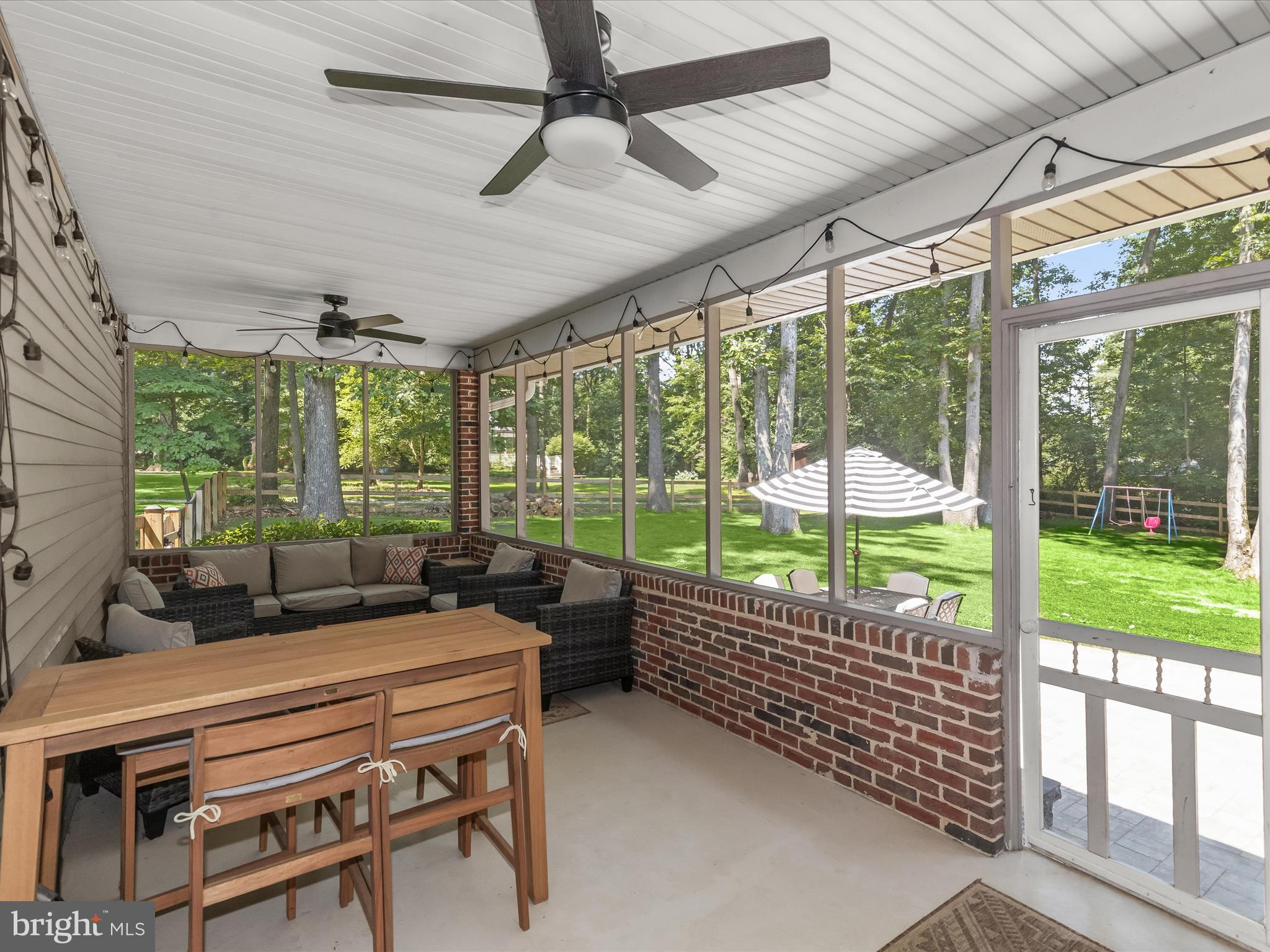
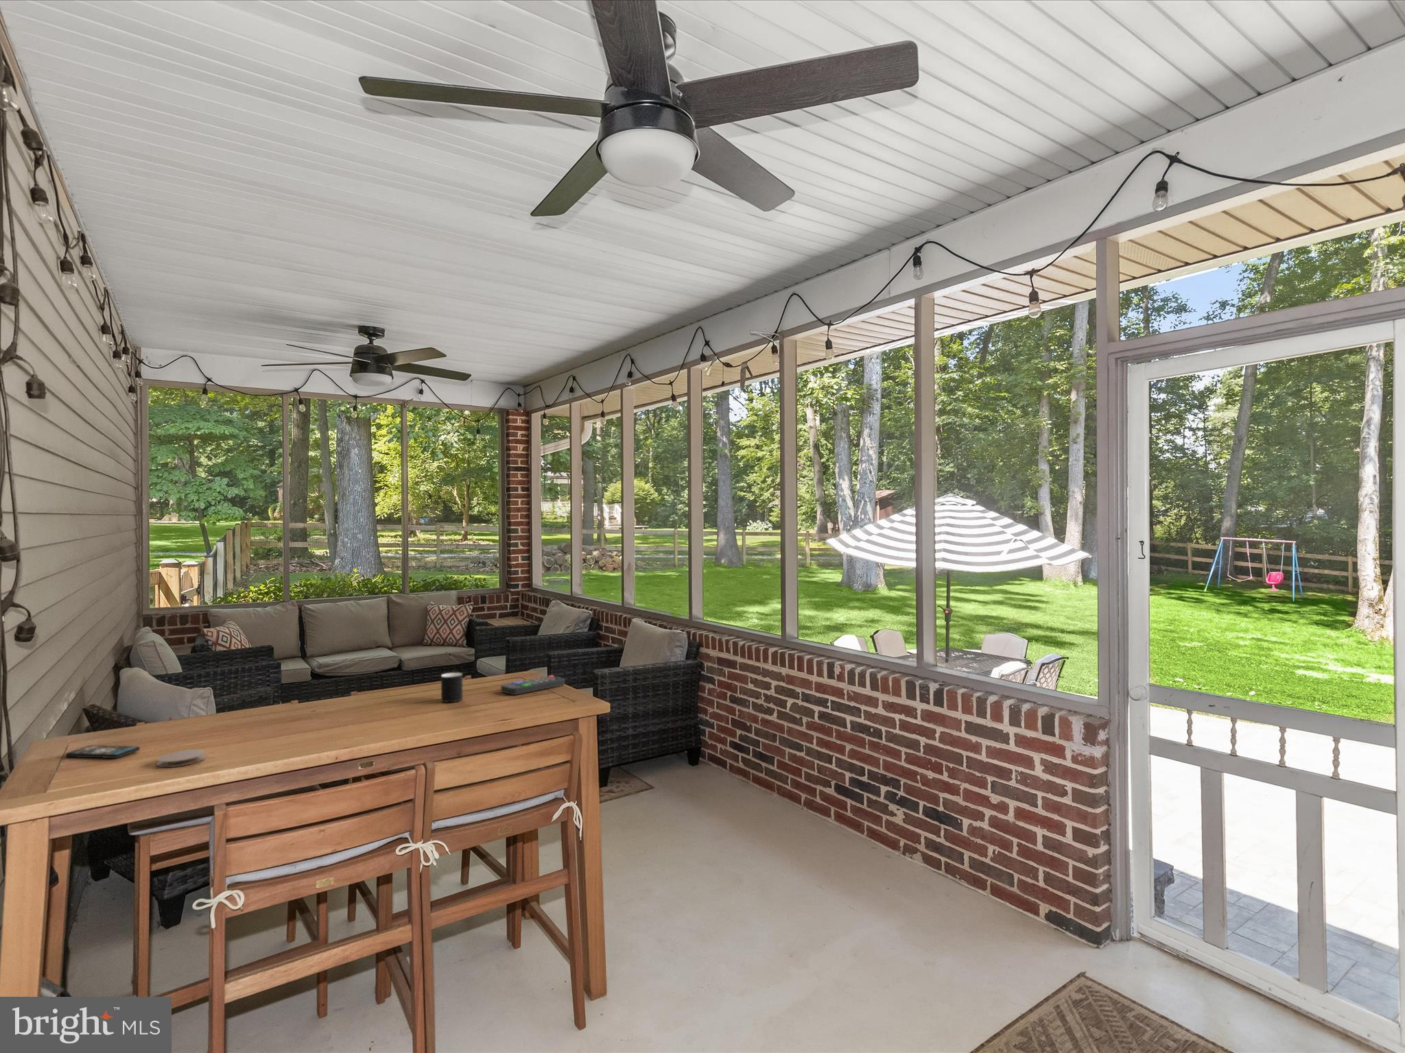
+ remote control (533, 685)
+ cup (450, 686)
+ smartphone (103, 751)
+ coaster (181, 758)
